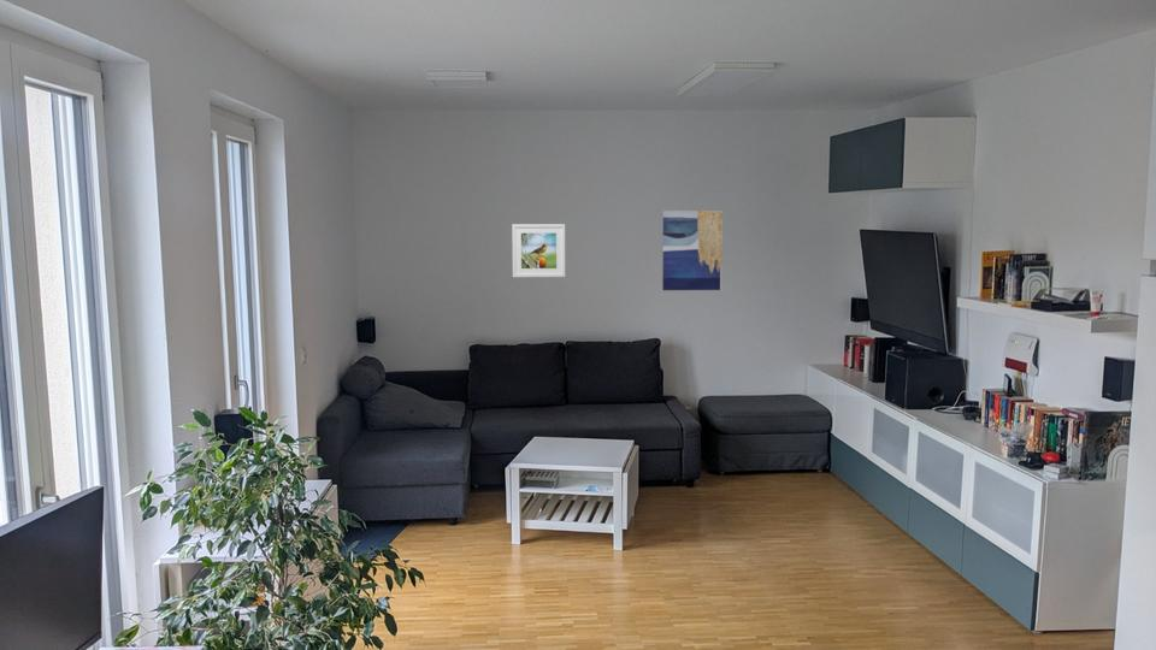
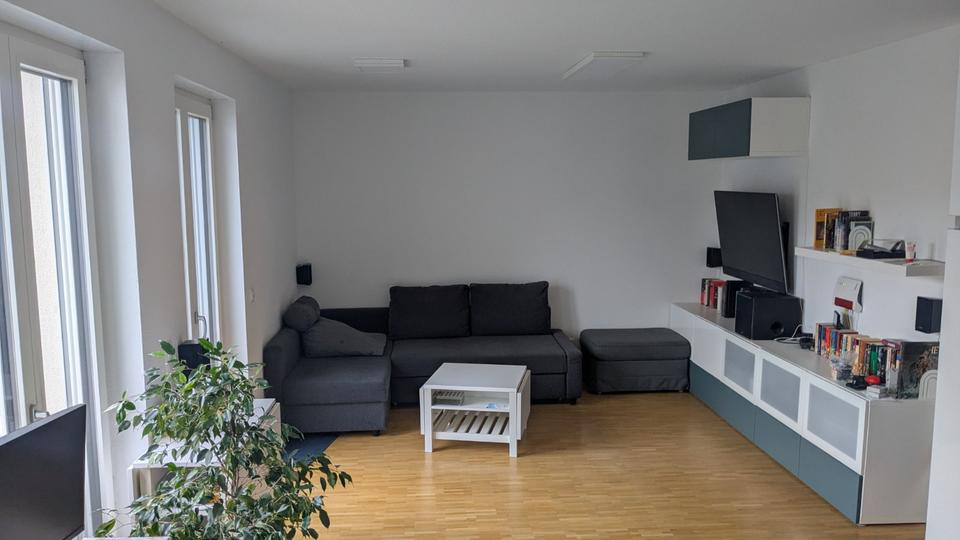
- wall art (692, 250)
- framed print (538, 250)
